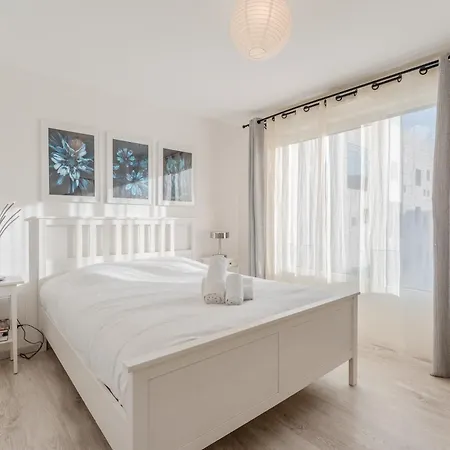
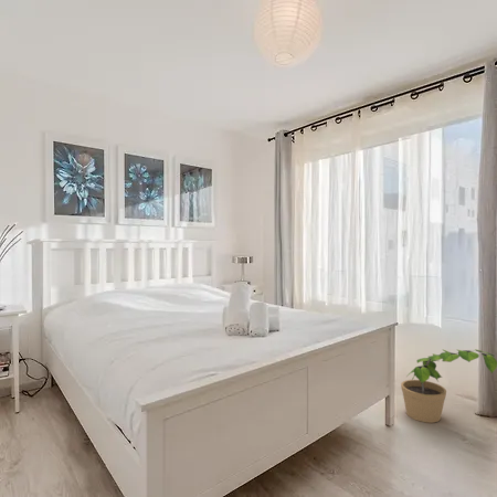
+ potted plant (442, 387)
